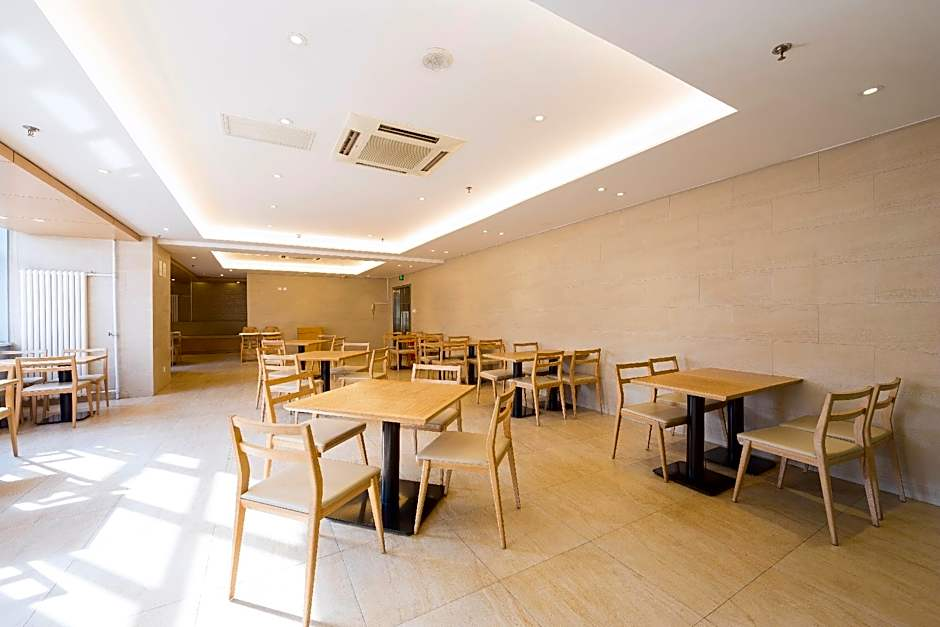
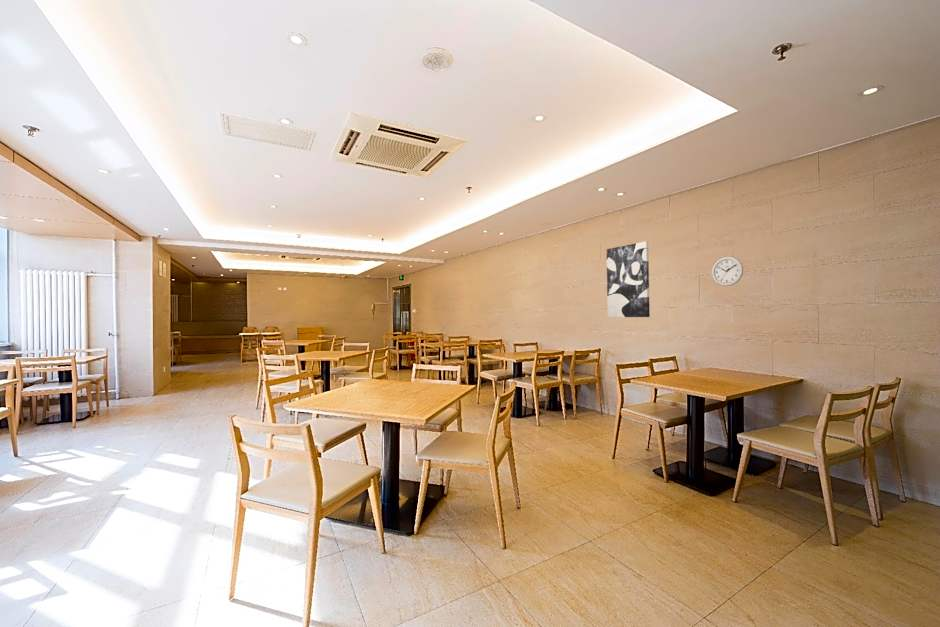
+ wall clock (726, 271)
+ wall art (627, 281)
